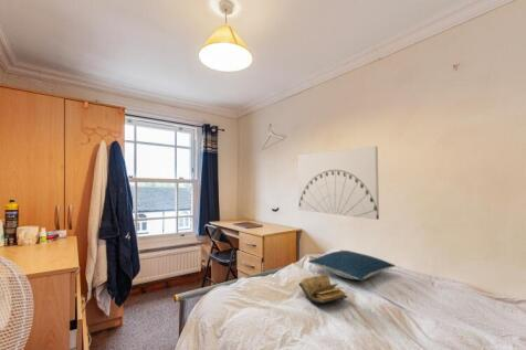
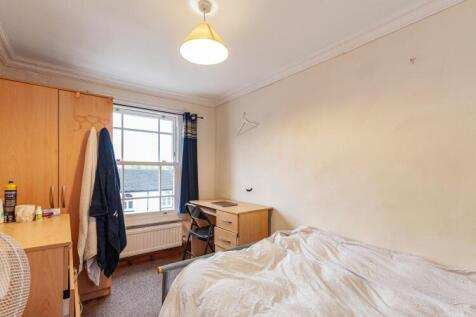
- book (322, 289)
- wall art (333, 182)
- pillow (350, 263)
